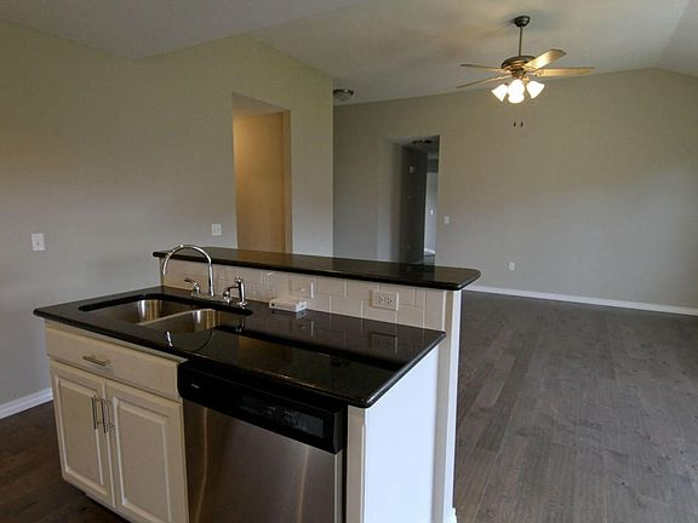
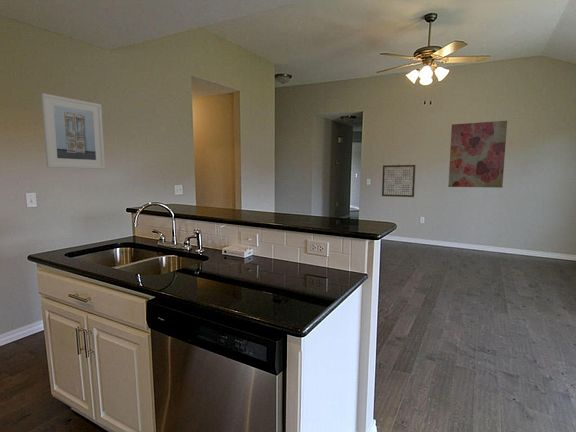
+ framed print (75, 134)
+ wall art (397, 179)
+ wall art (476, 155)
